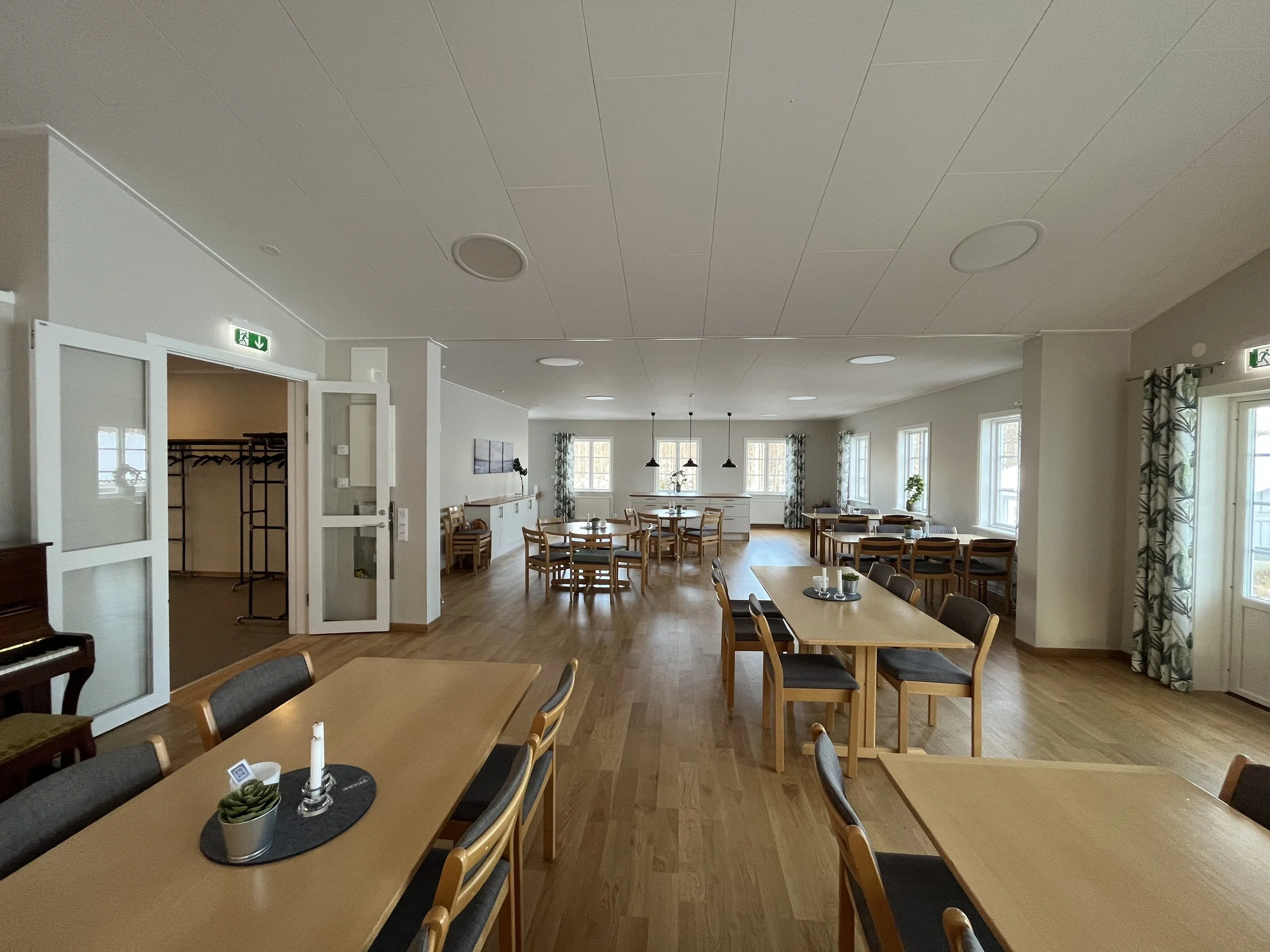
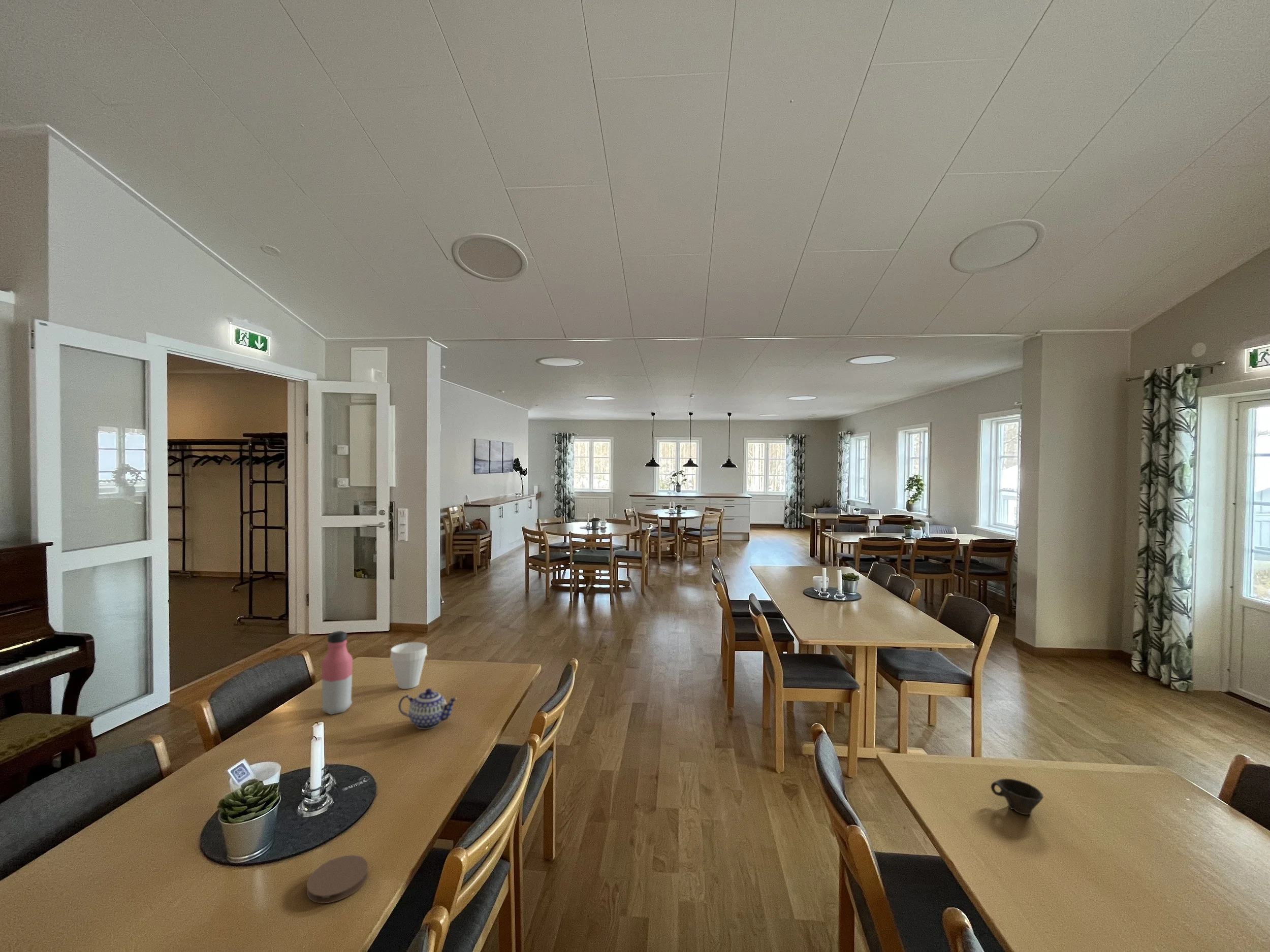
+ cup (1016, 797)
+ coaster (338, 878)
+ water bottle (337, 671)
+ teapot (428, 706)
+ cup (408, 666)
